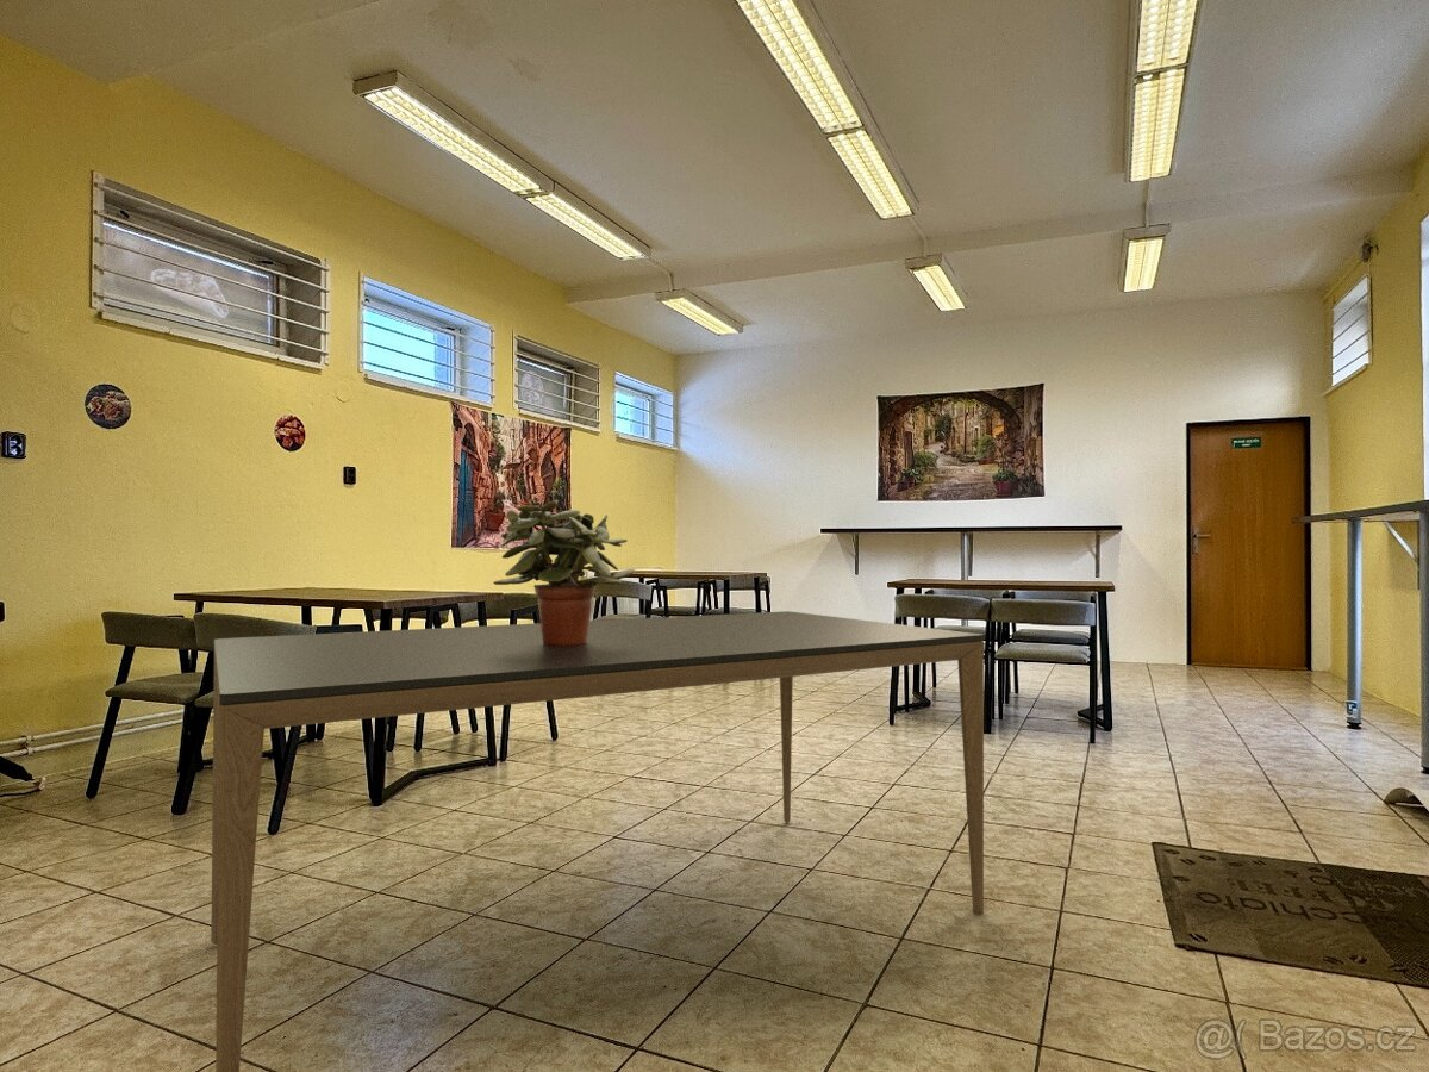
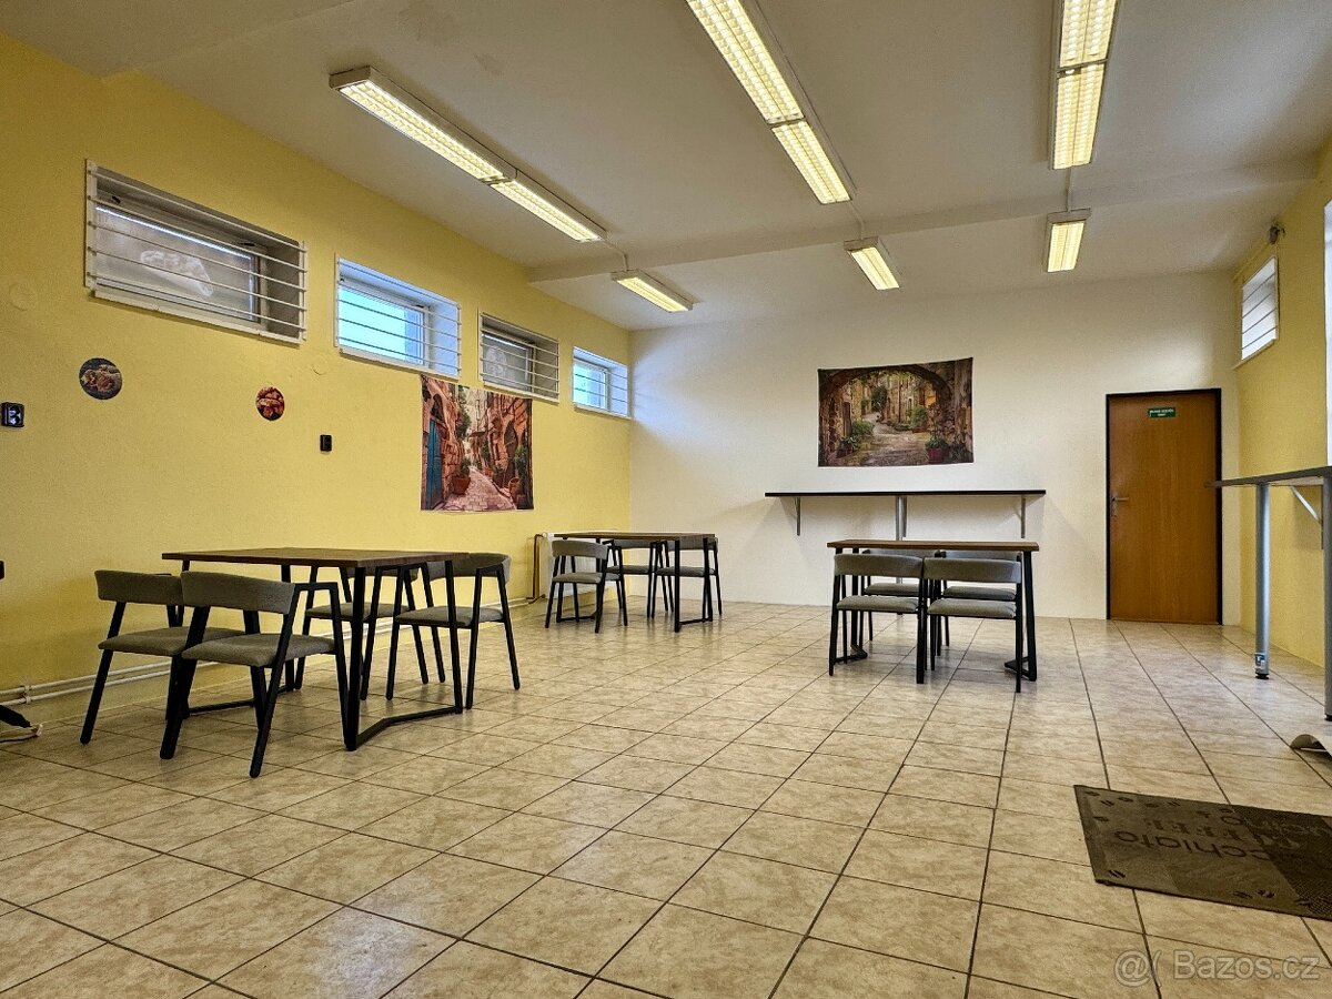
- dining table (605, 694)
- potted plant (567, 571)
